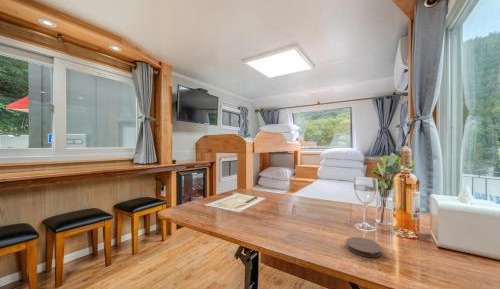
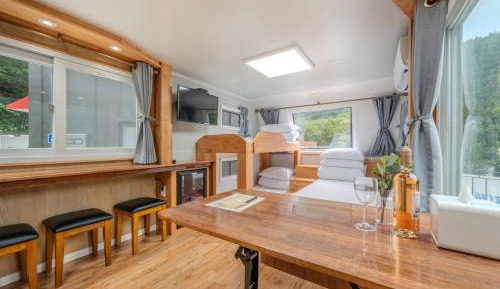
- coaster (363, 246)
